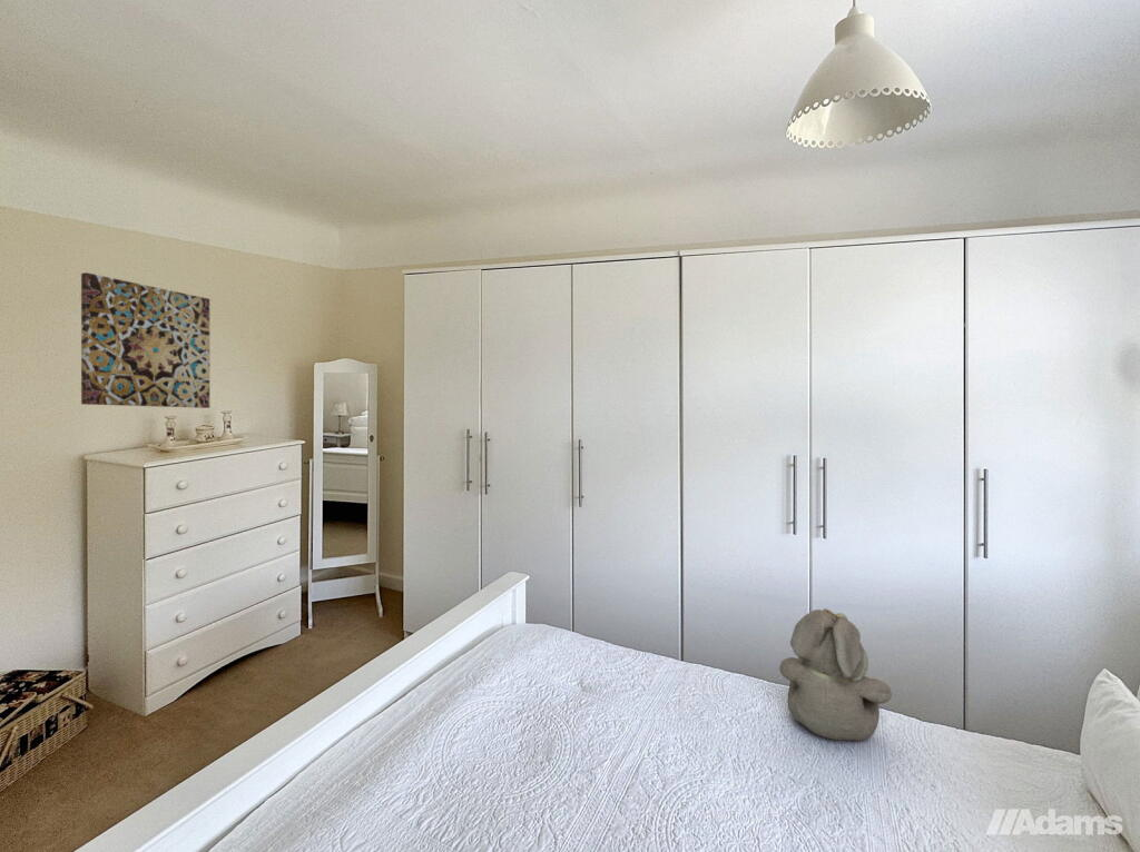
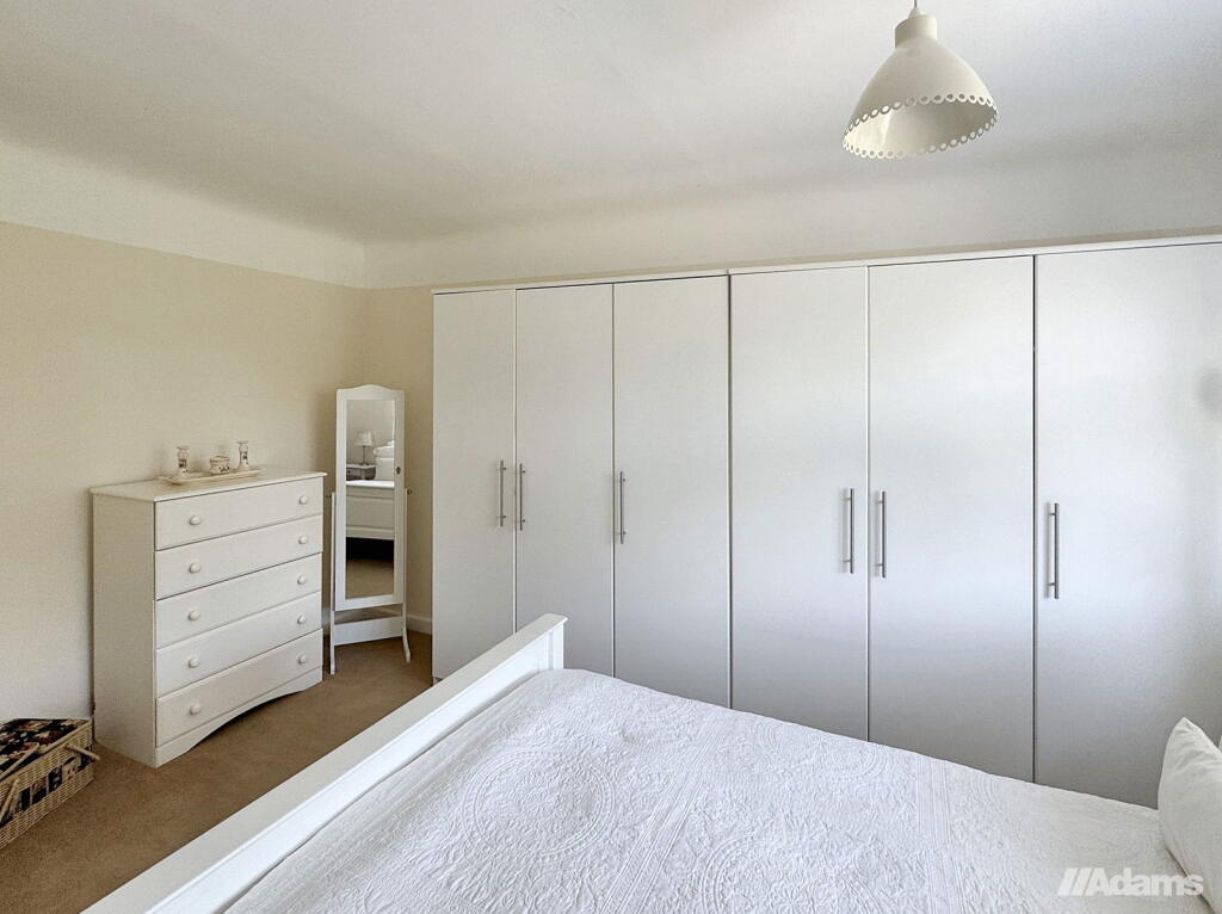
- wall art (150, 346)
- teddy bear (832, 672)
